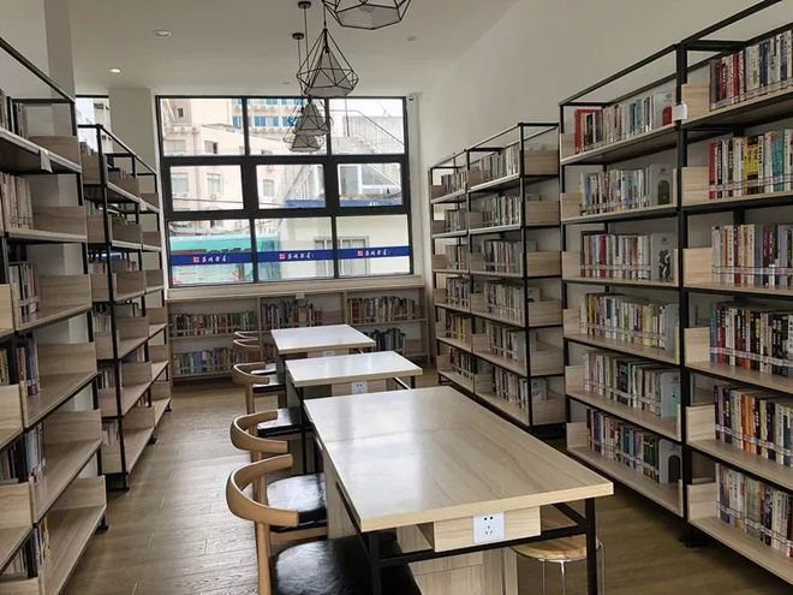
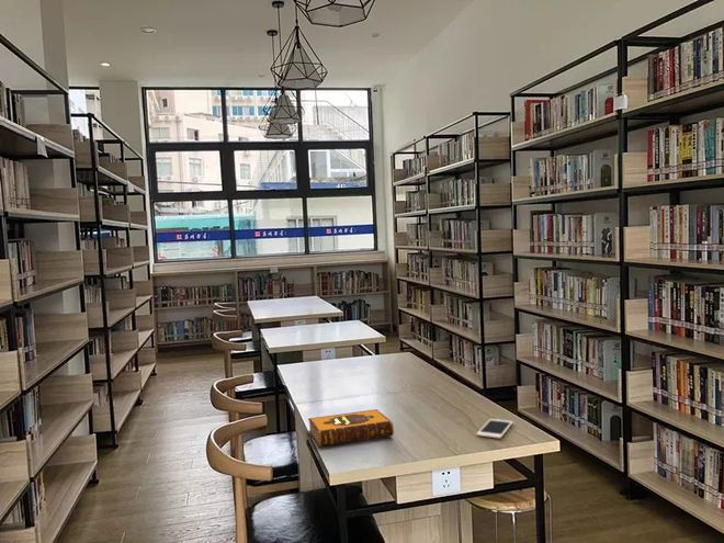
+ hardback book (350, 428)
+ cell phone (495, 428)
